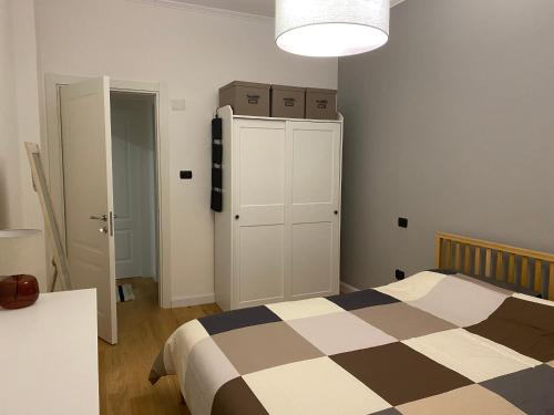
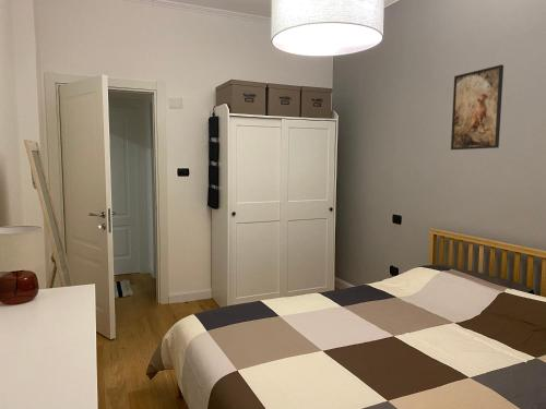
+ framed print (475, 110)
